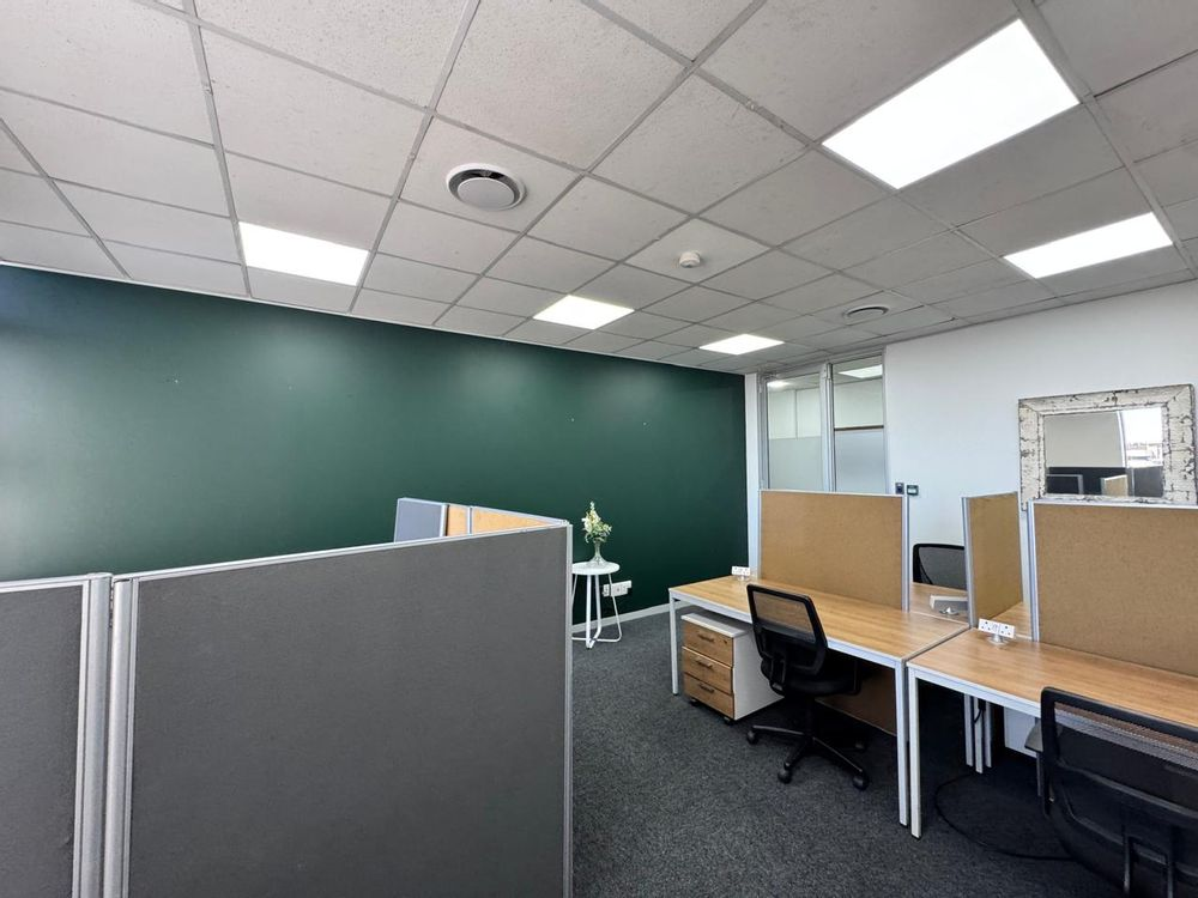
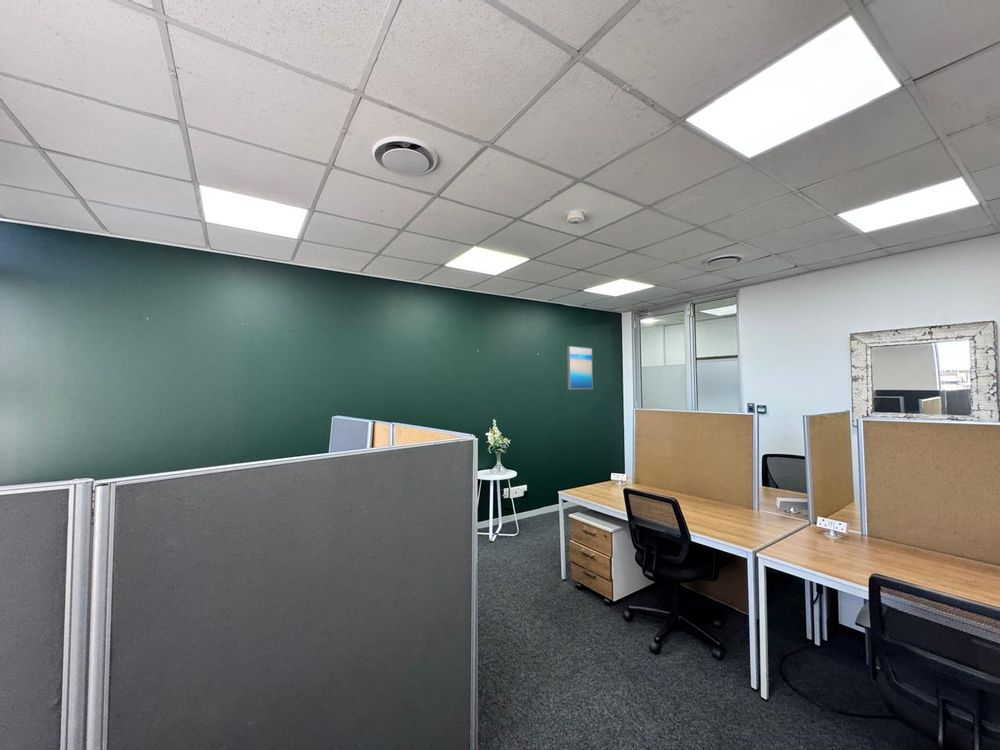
+ wall art (580, 368)
